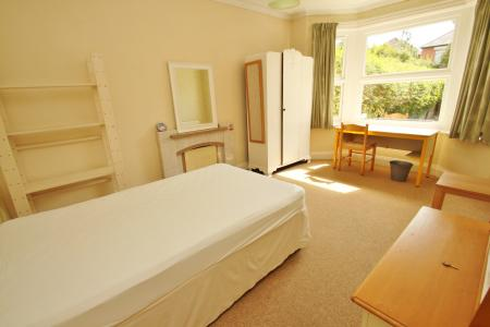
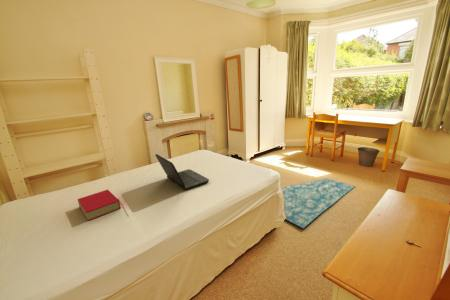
+ laptop (184, 170)
+ rug (307, 194)
+ book (98, 203)
